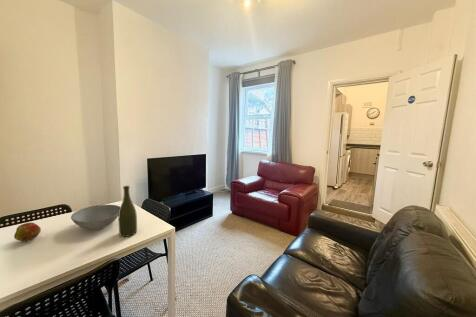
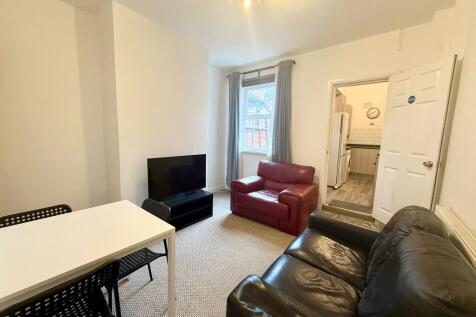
- fruit (27, 232)
- bowl (97, 218)
- bottle (127, 210)
